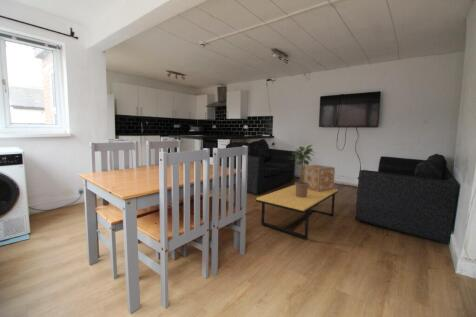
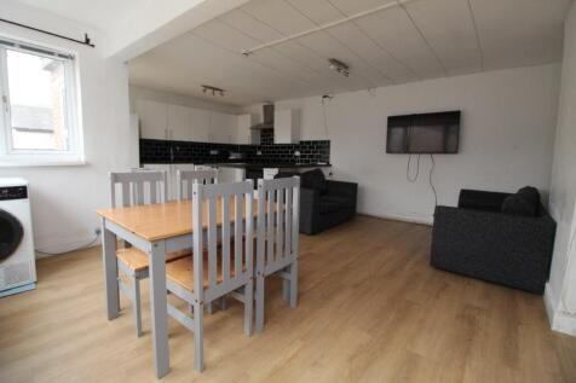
- coffee table (300, 206)
- decorative box (317, 177)
- potted plant (300, 170)
